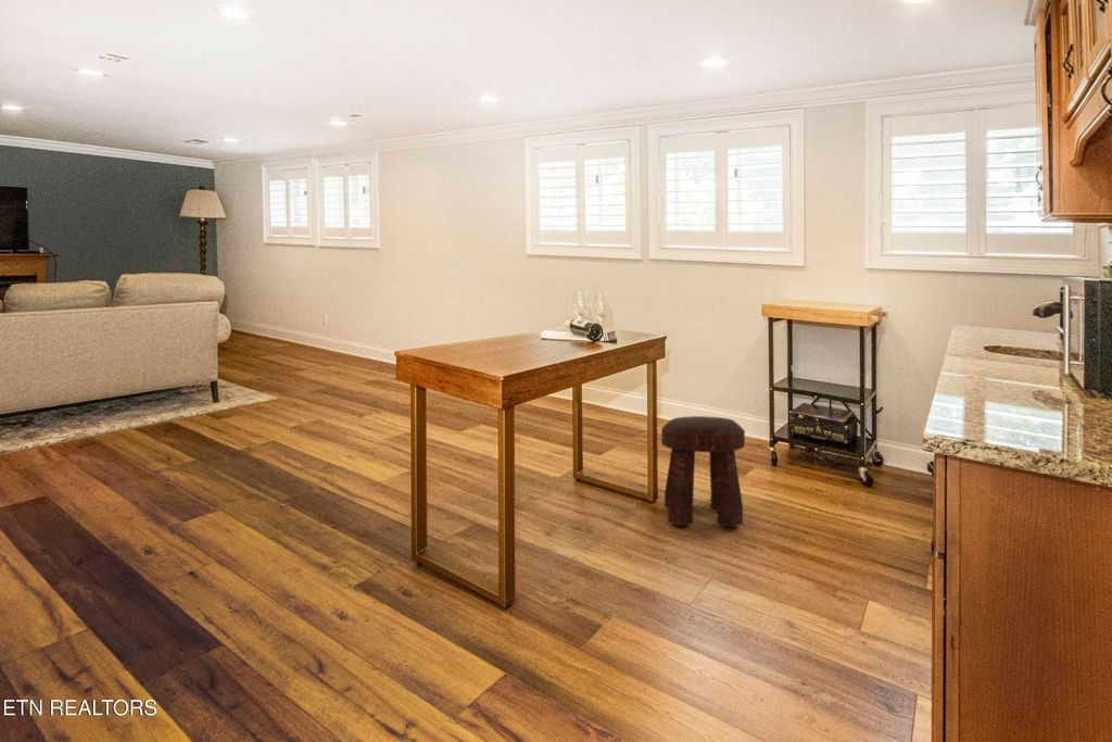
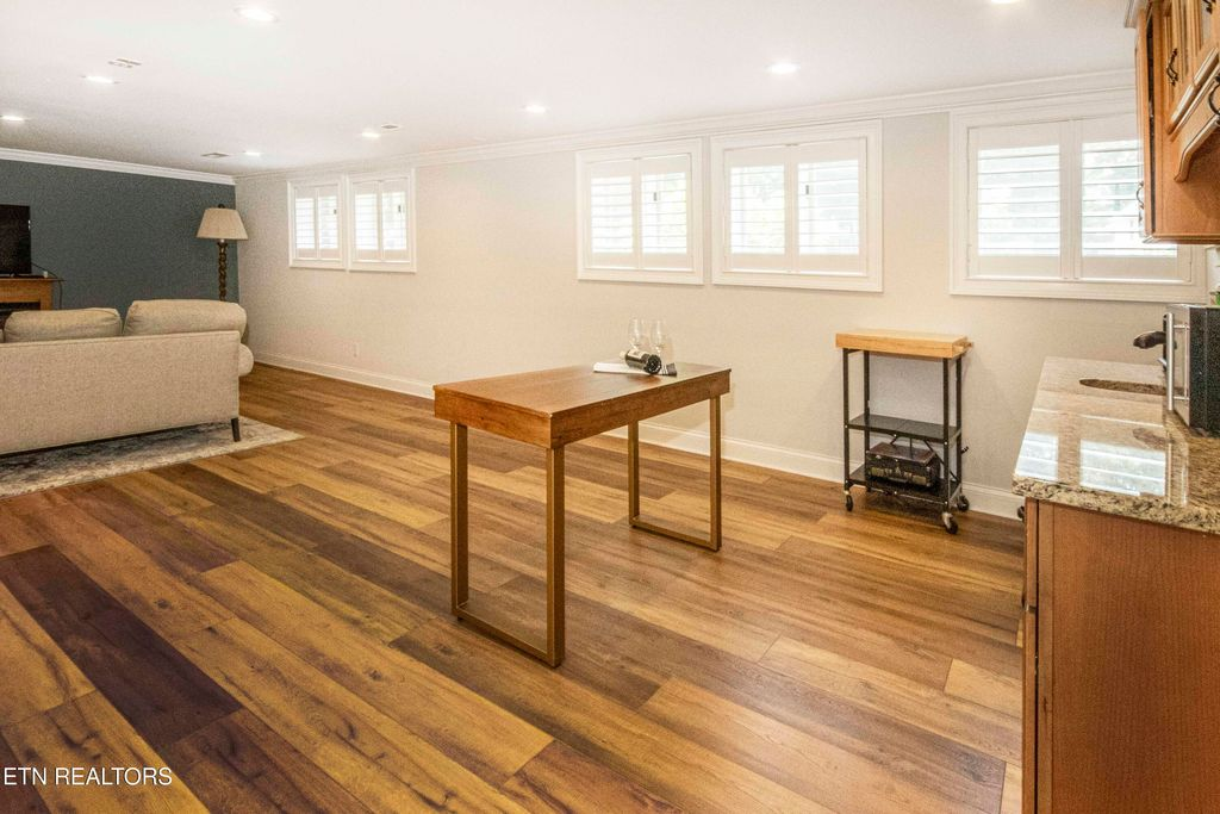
- stool (694, 465)
